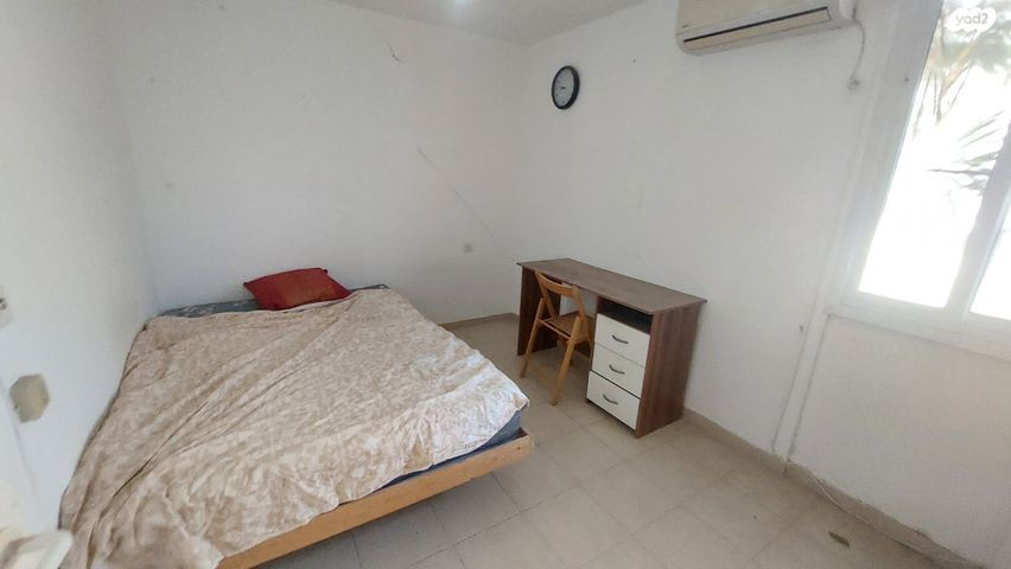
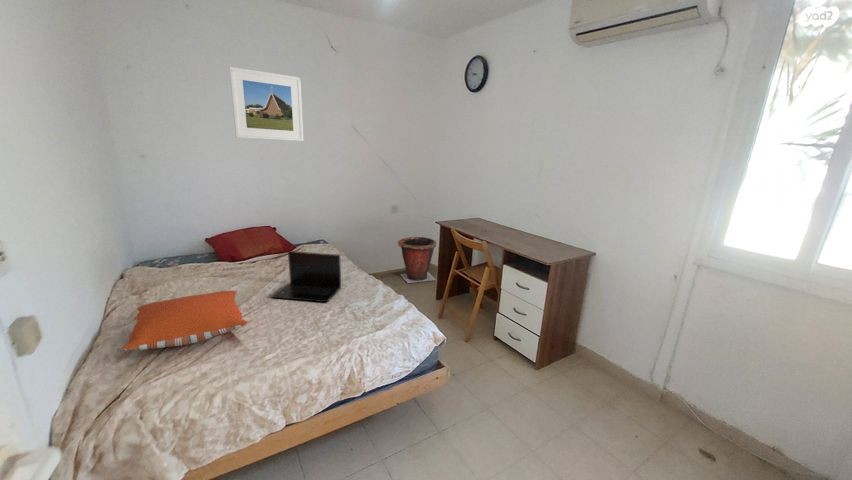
+ waste bin (418, 258)
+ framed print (269, 106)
+ laptop (306, 275)
+ pillow (190, 315)
